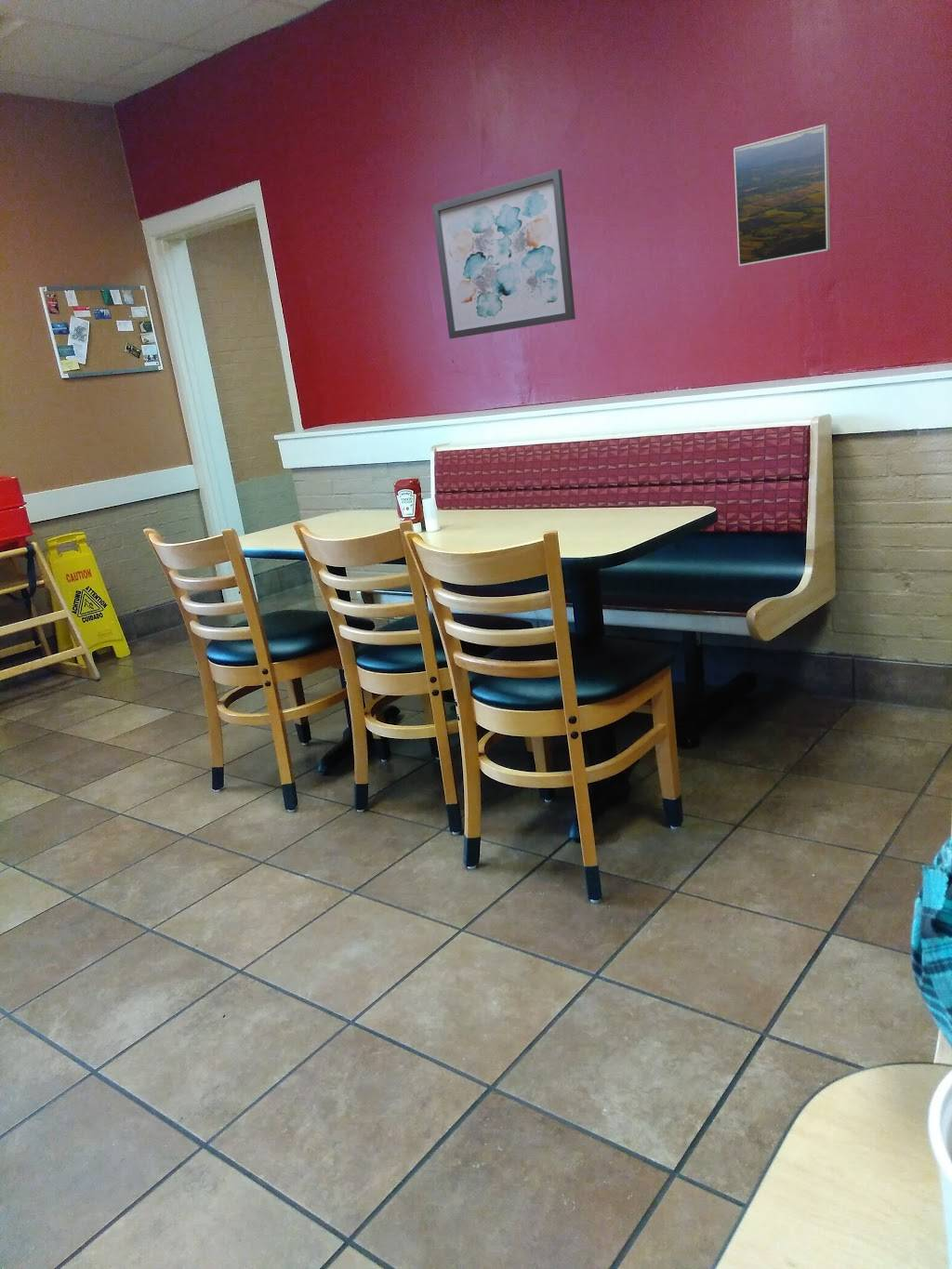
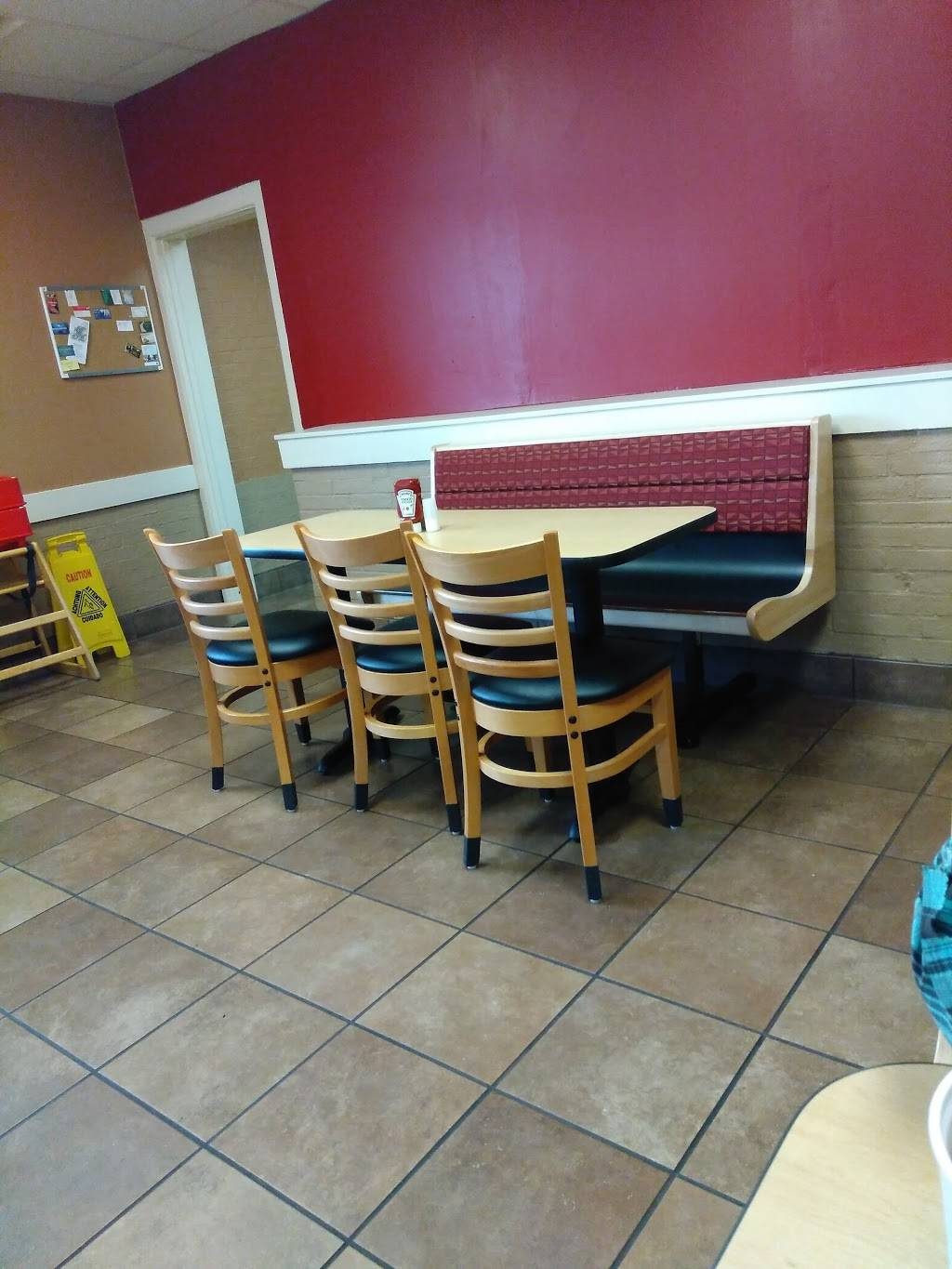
- wall art (501, 259)
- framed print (781, 198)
